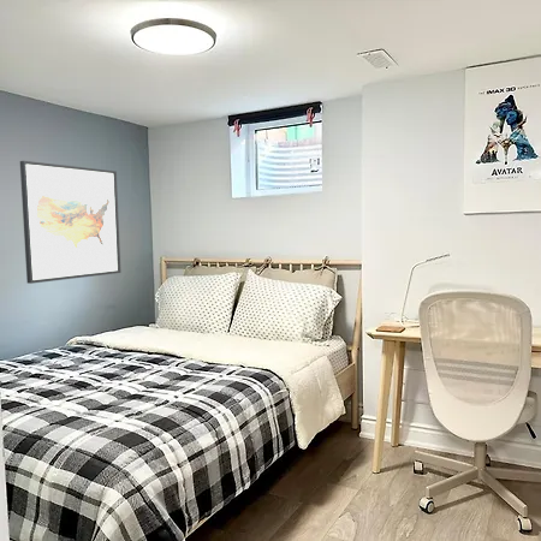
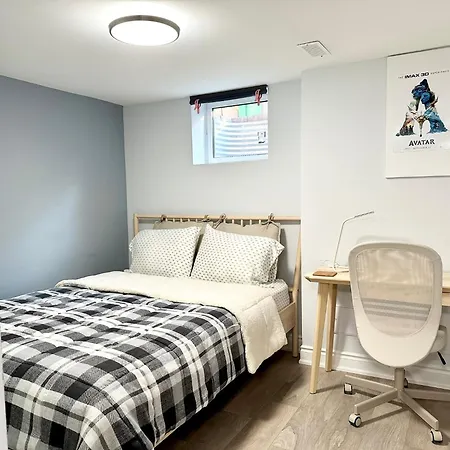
- wall art (75, 222)
